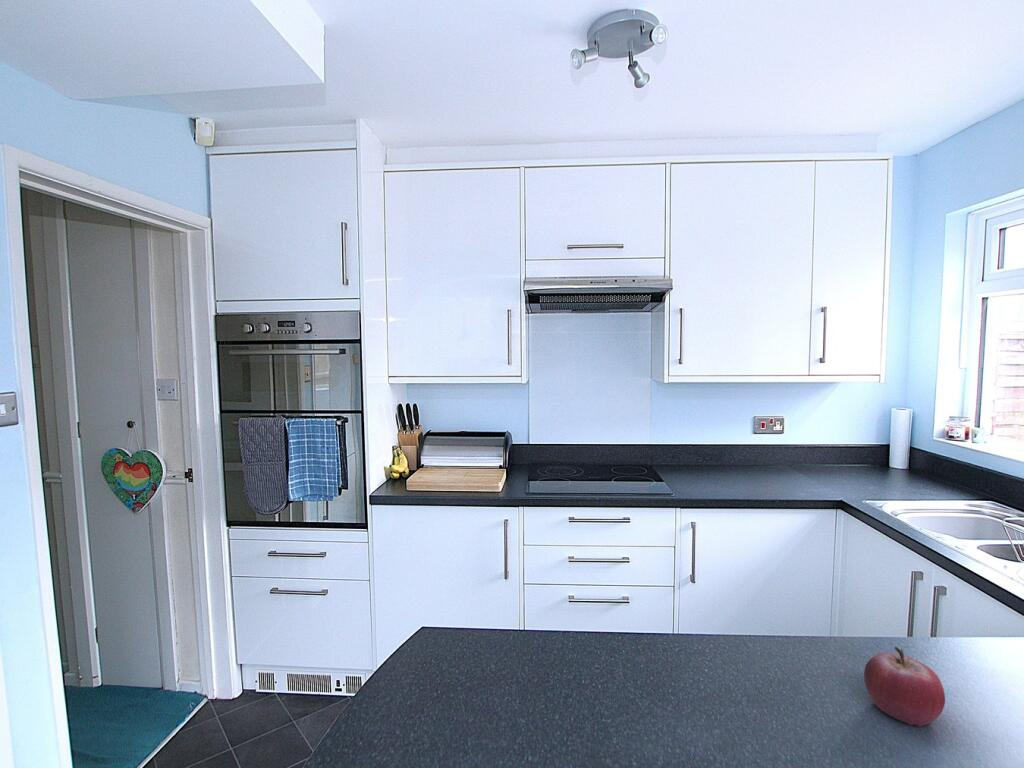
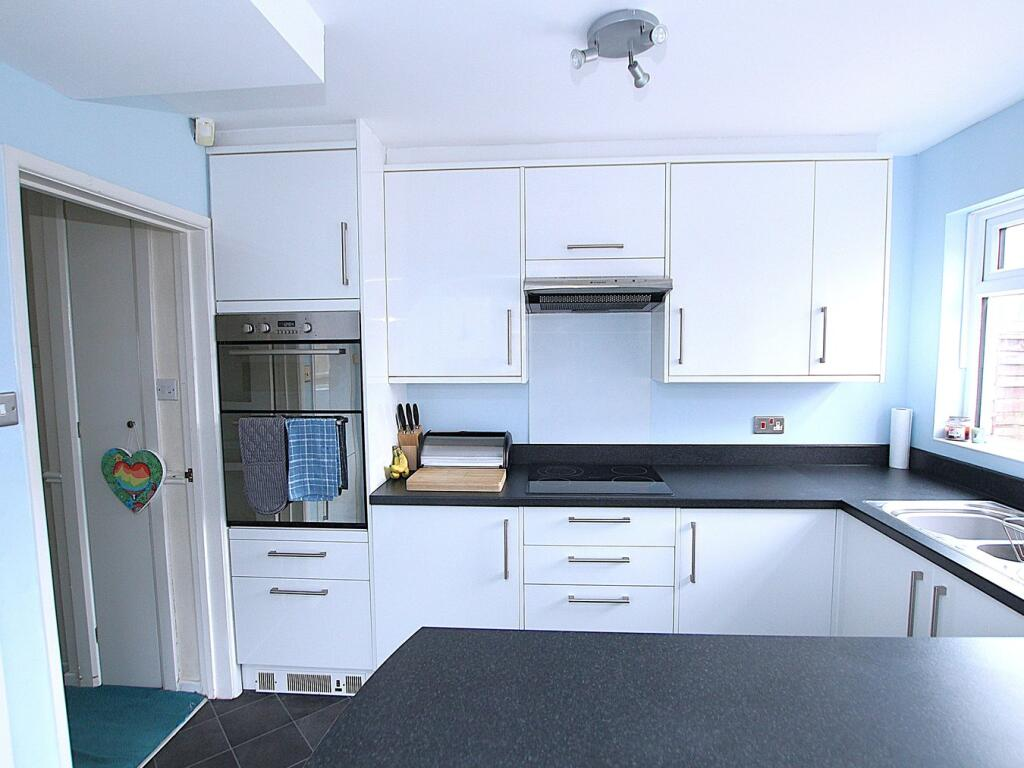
- fruit (903, 681)
